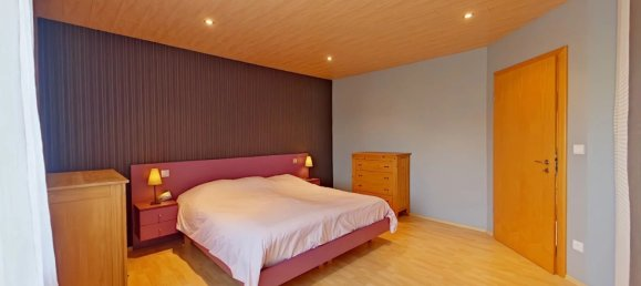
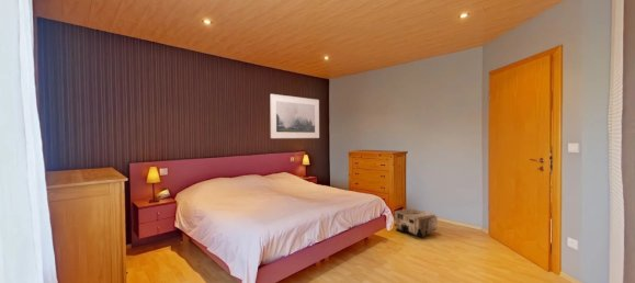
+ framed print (296, 117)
+ pouf (415, 223)
